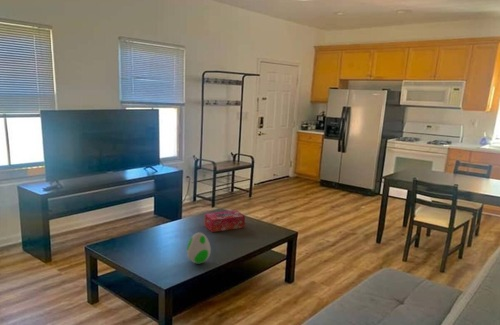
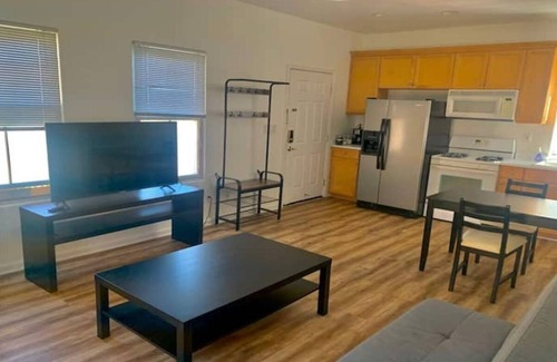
- decorative egg (198, 247)
- tissue box (224, 220)
